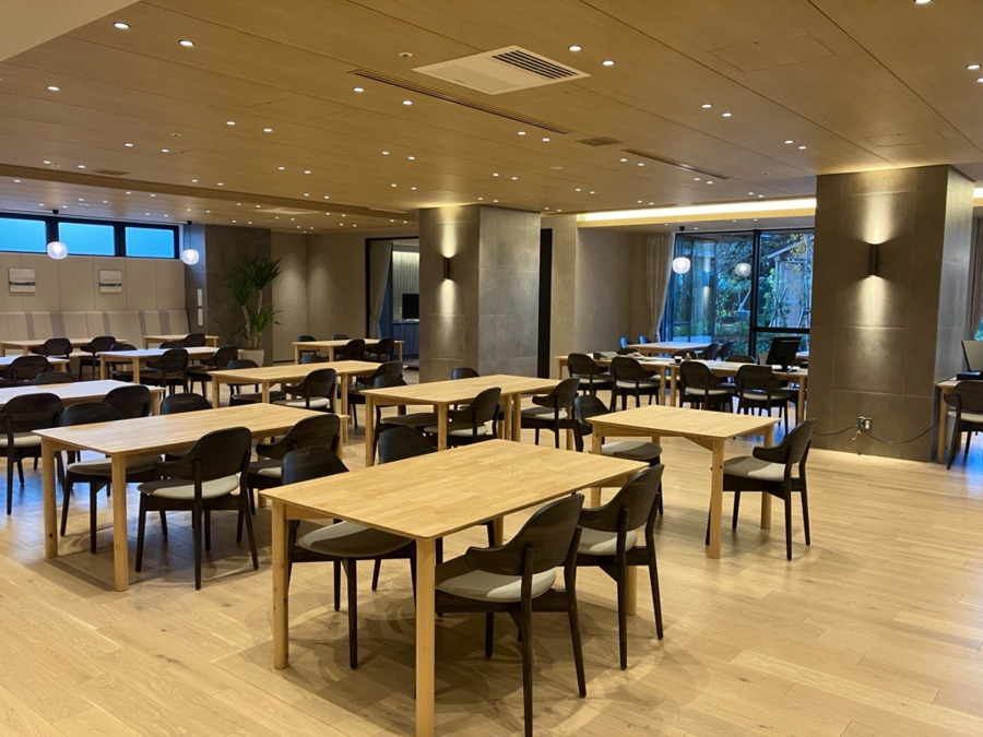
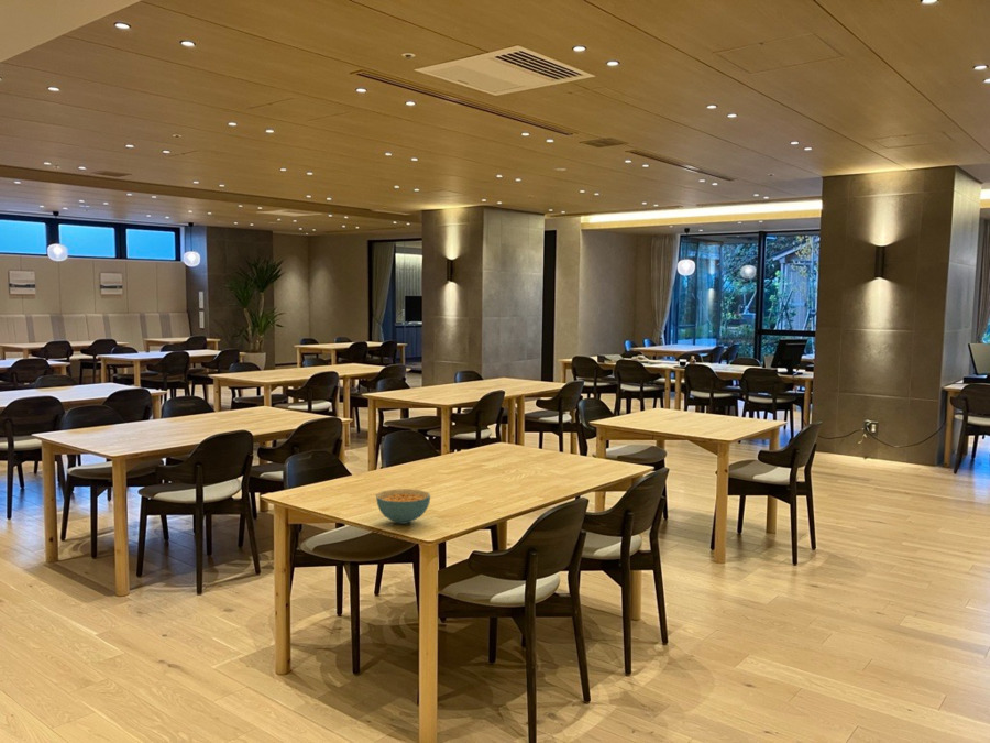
+ cereal bowl (403, 507)
